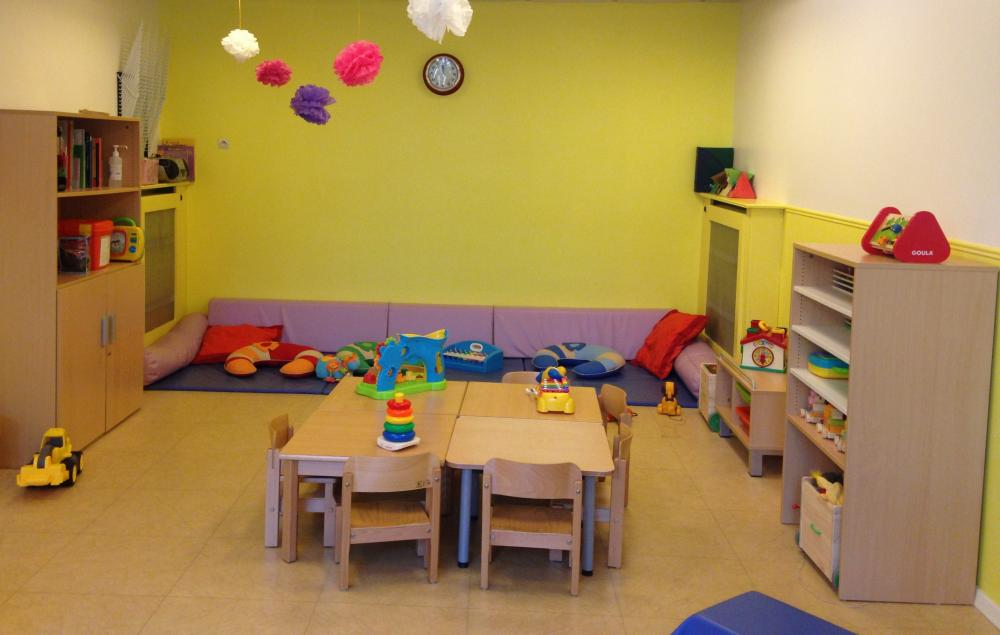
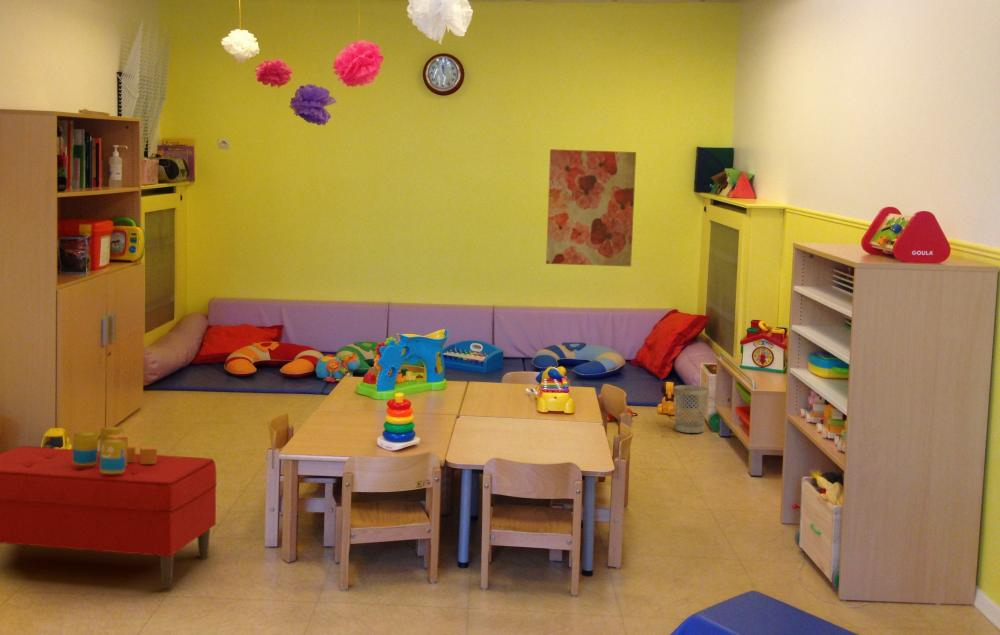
+ bench (91, 513)
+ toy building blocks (112, 451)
+ wall art (590, 208)
+ wastebasket (690, 409)
